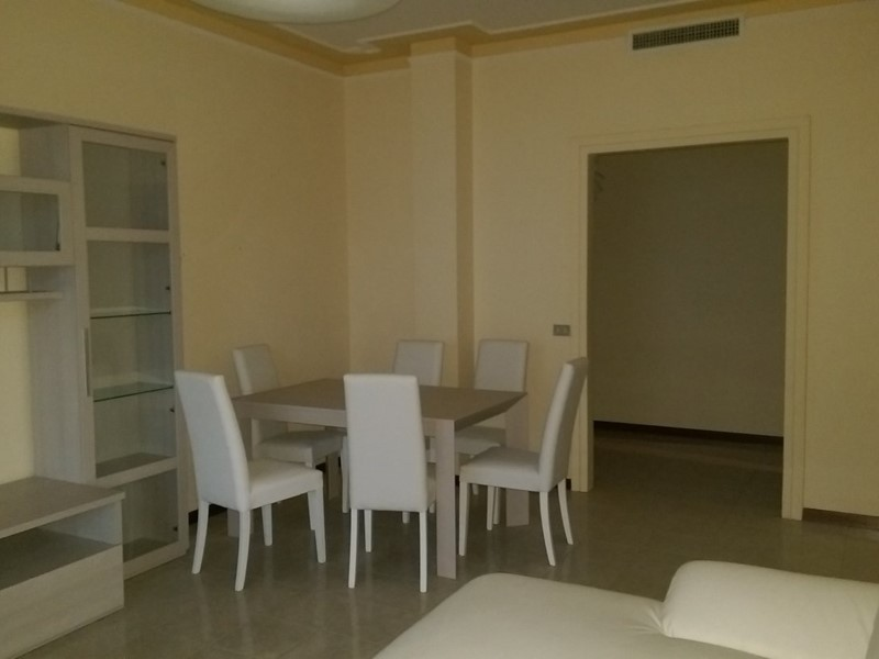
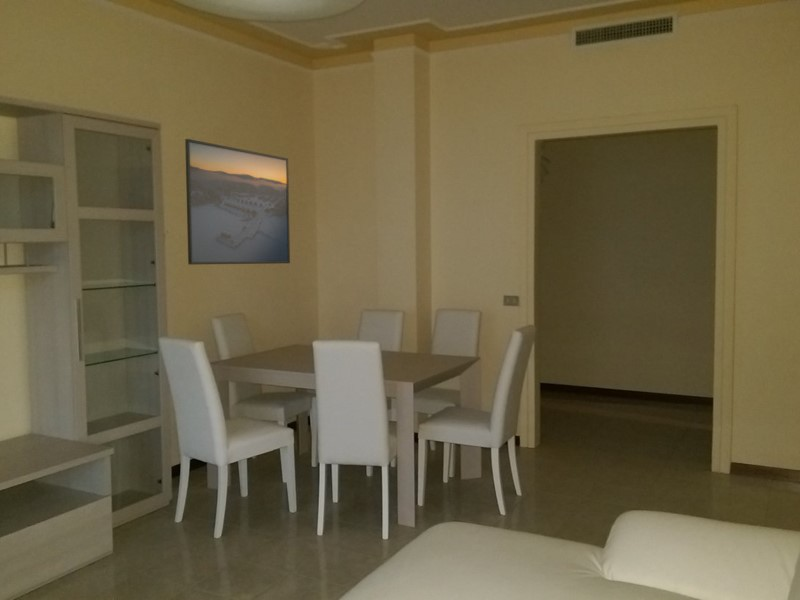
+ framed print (242, 206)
